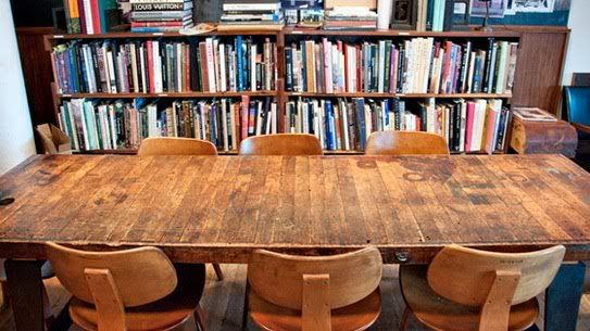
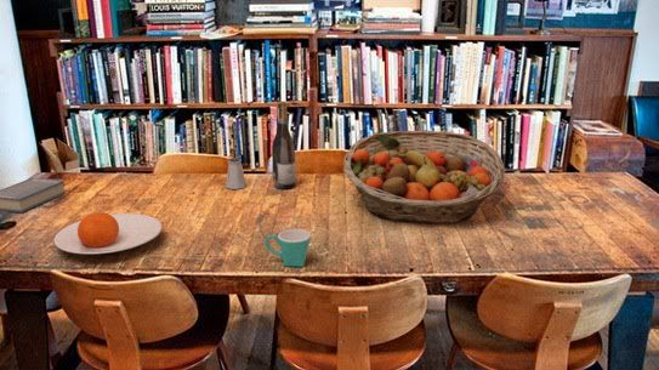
+ fruit basket (421, 175)
+ plate (108, 228)
+ saltshaker (234, 172)
+ mug (288, 247)
+ wine bottle (283, 144)
+ hardback book (25, 194)
